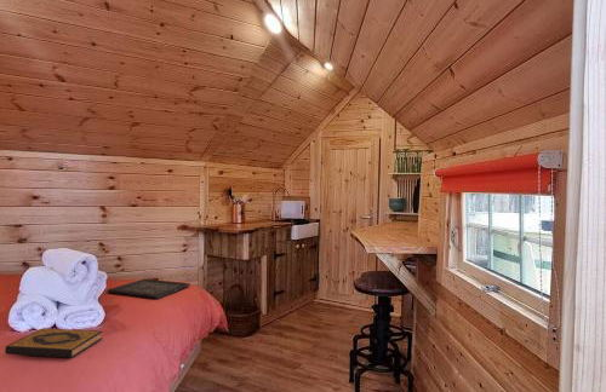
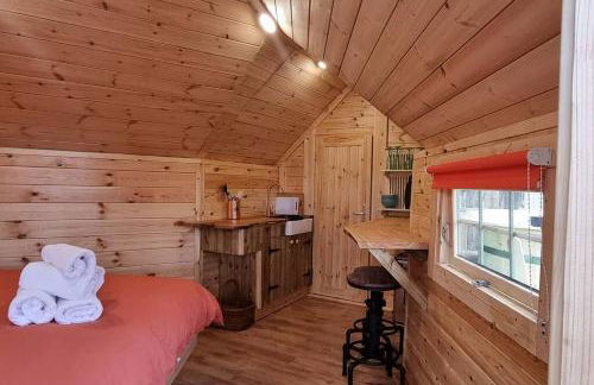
- tray (150, 287)
- hardback book (56, 341)
